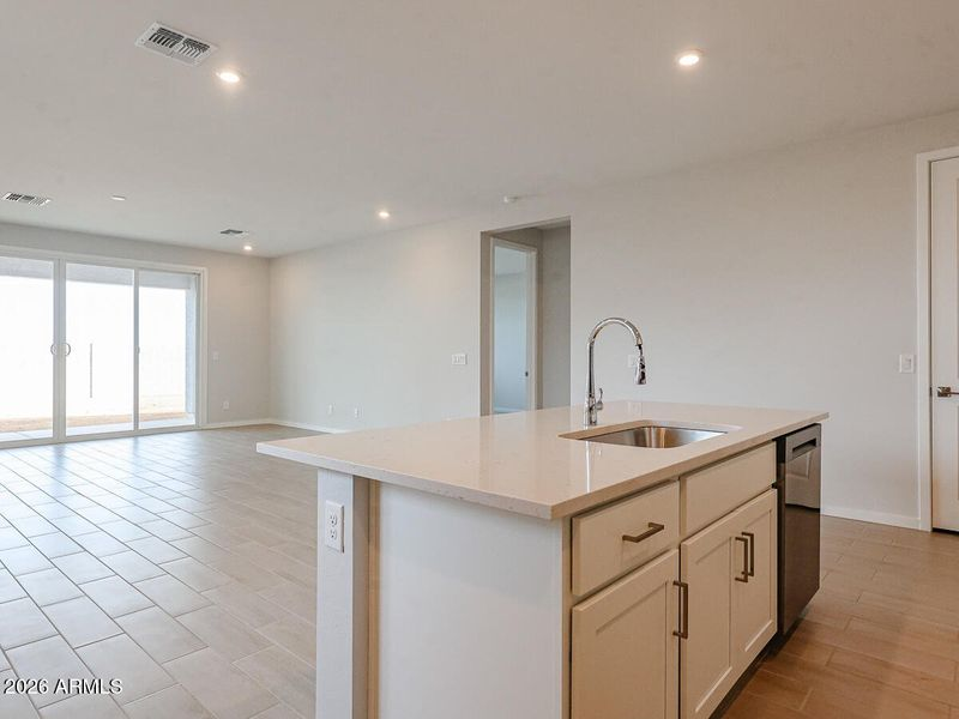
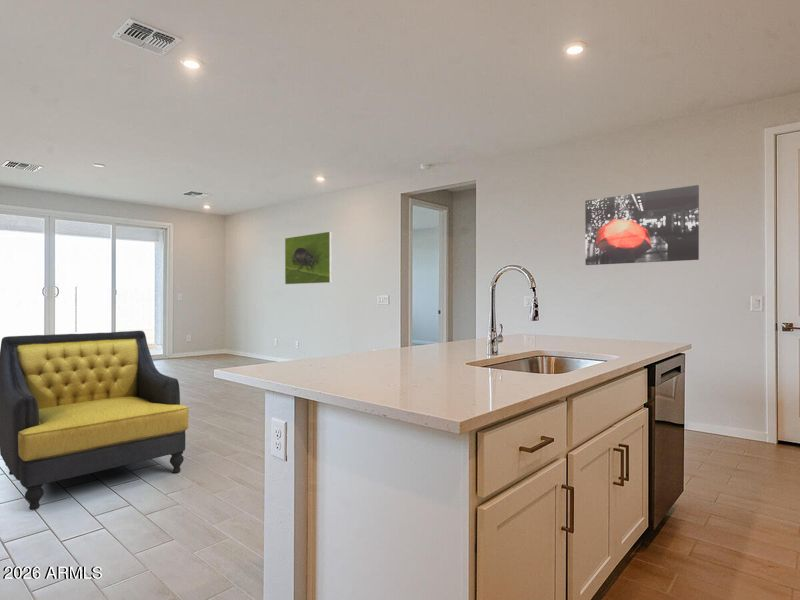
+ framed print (307, 259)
+ armchair (95, 404)
+ wall art (638, 228)
